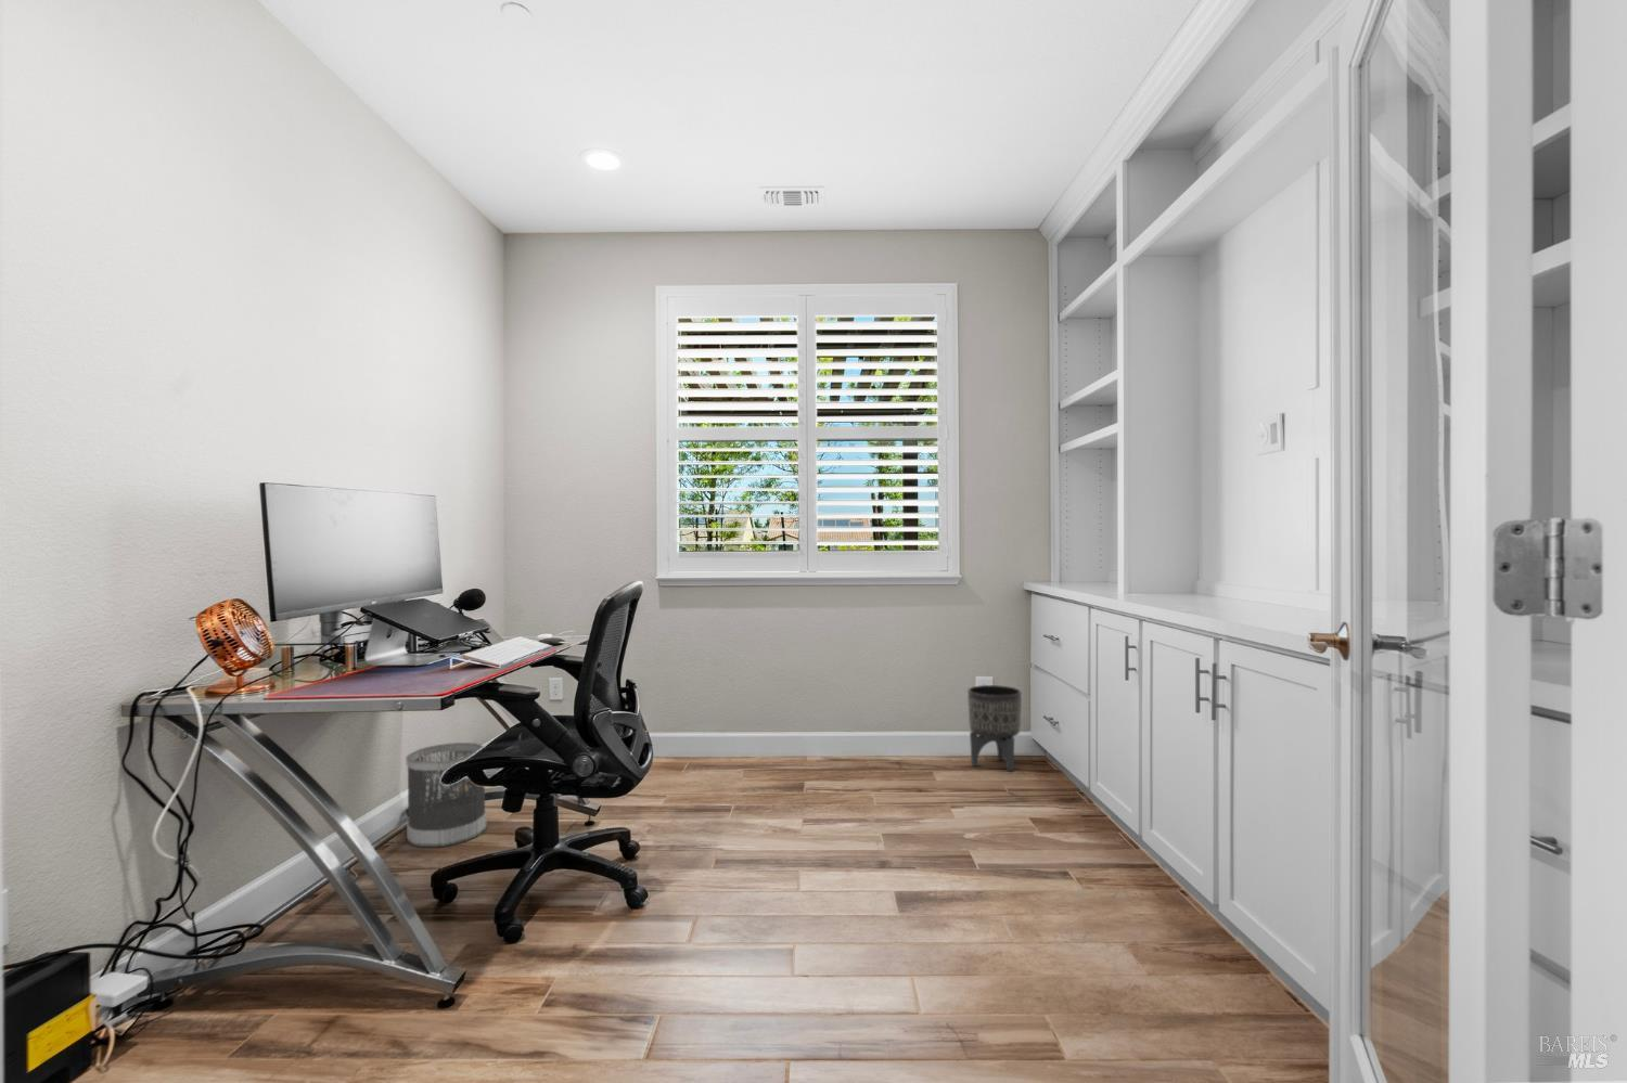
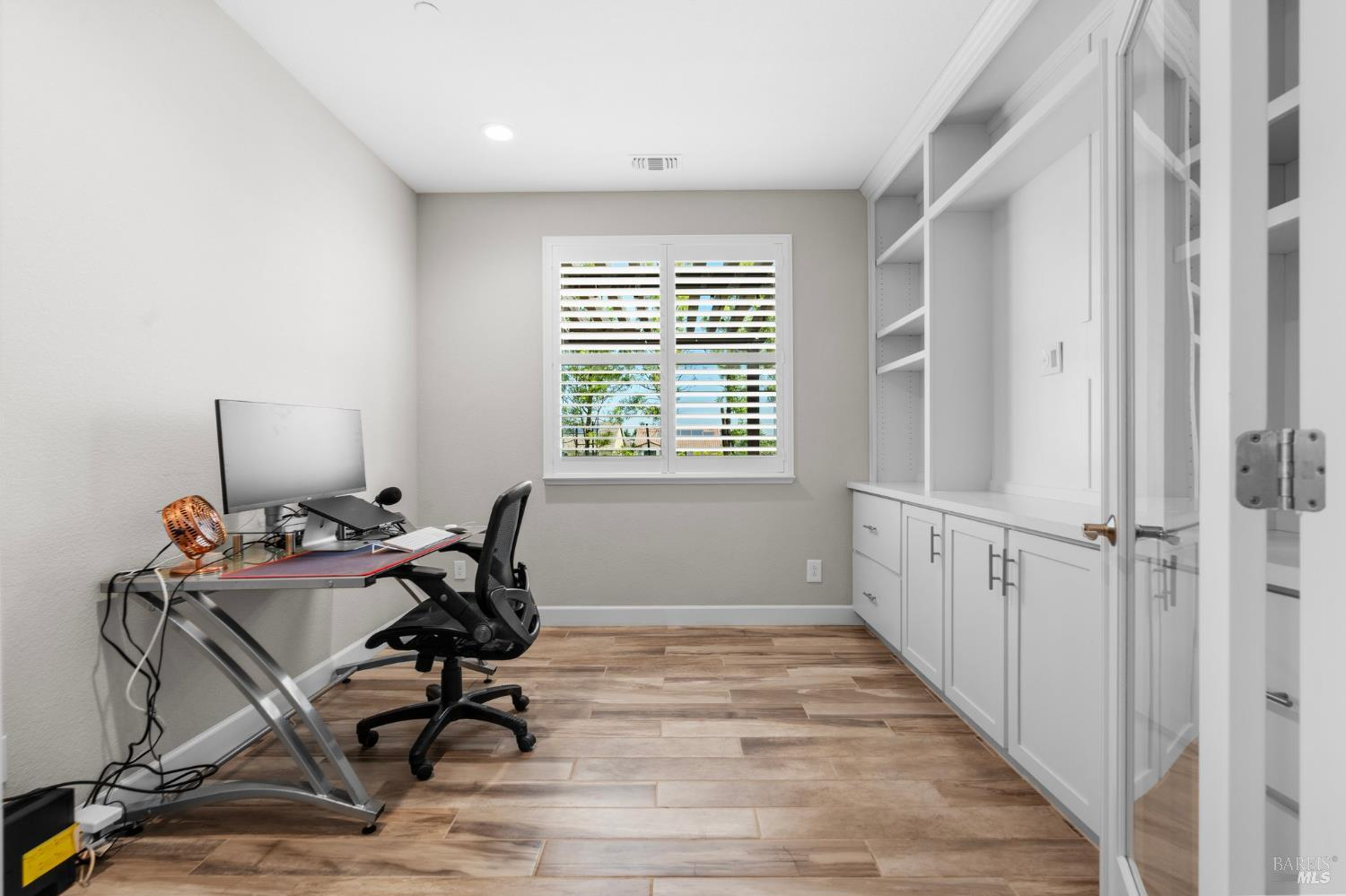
- planter (995, 728)
- wastebasket (447, 793)
